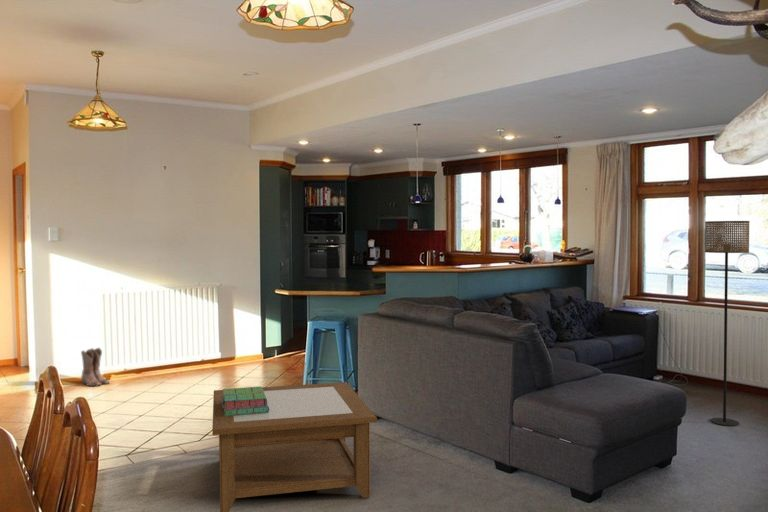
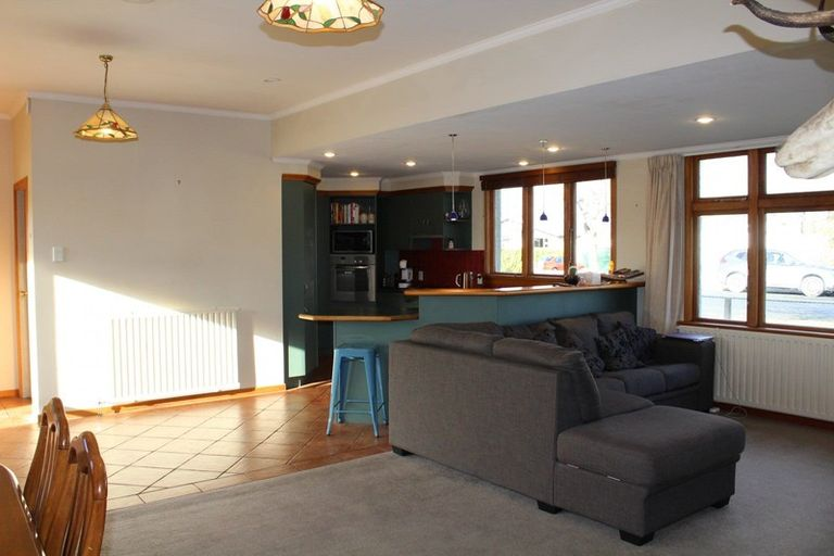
- boots (95, 366)
- stack of books (244, 400)
- coffee table (289, 440)
- floor lamp (725, 322)
